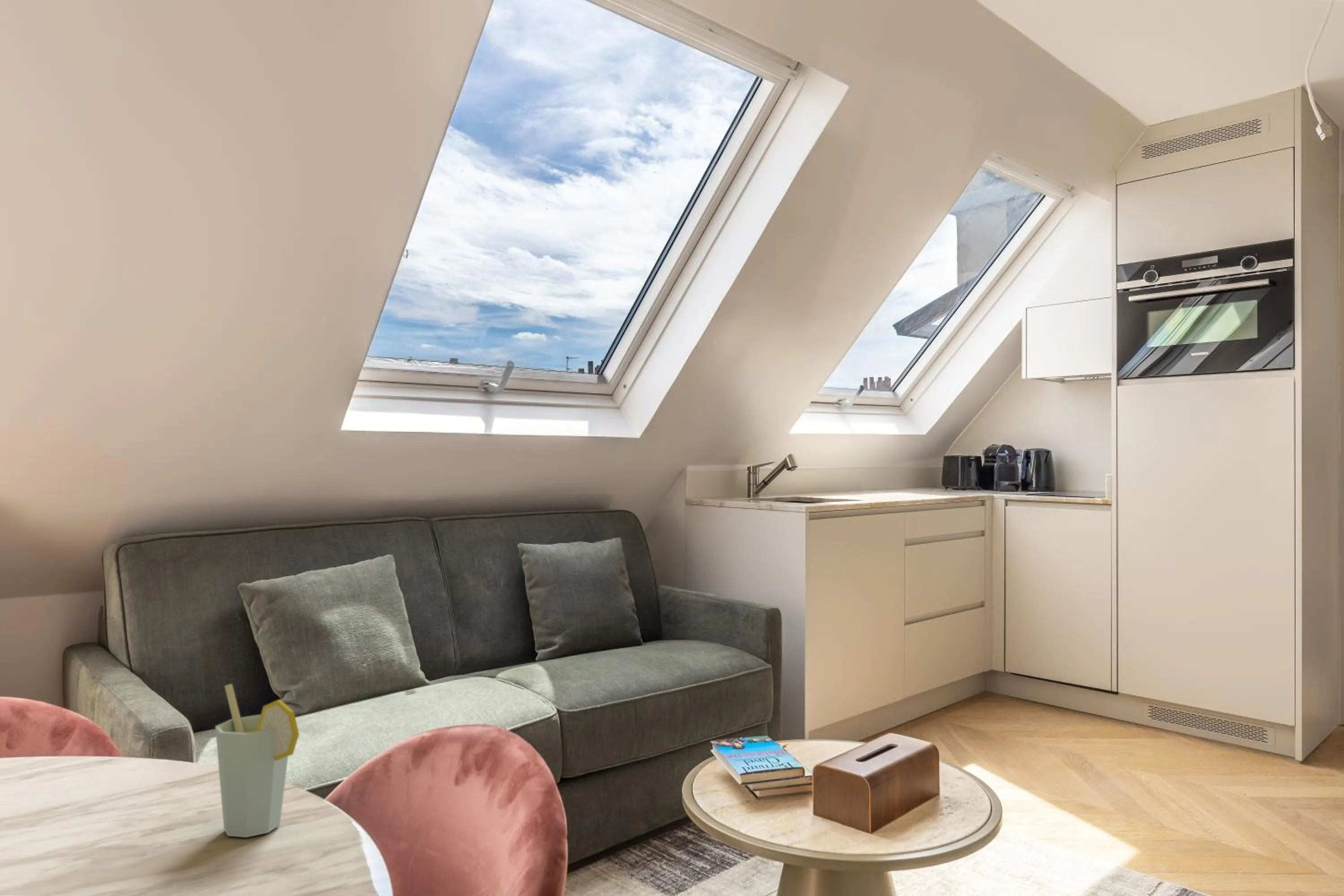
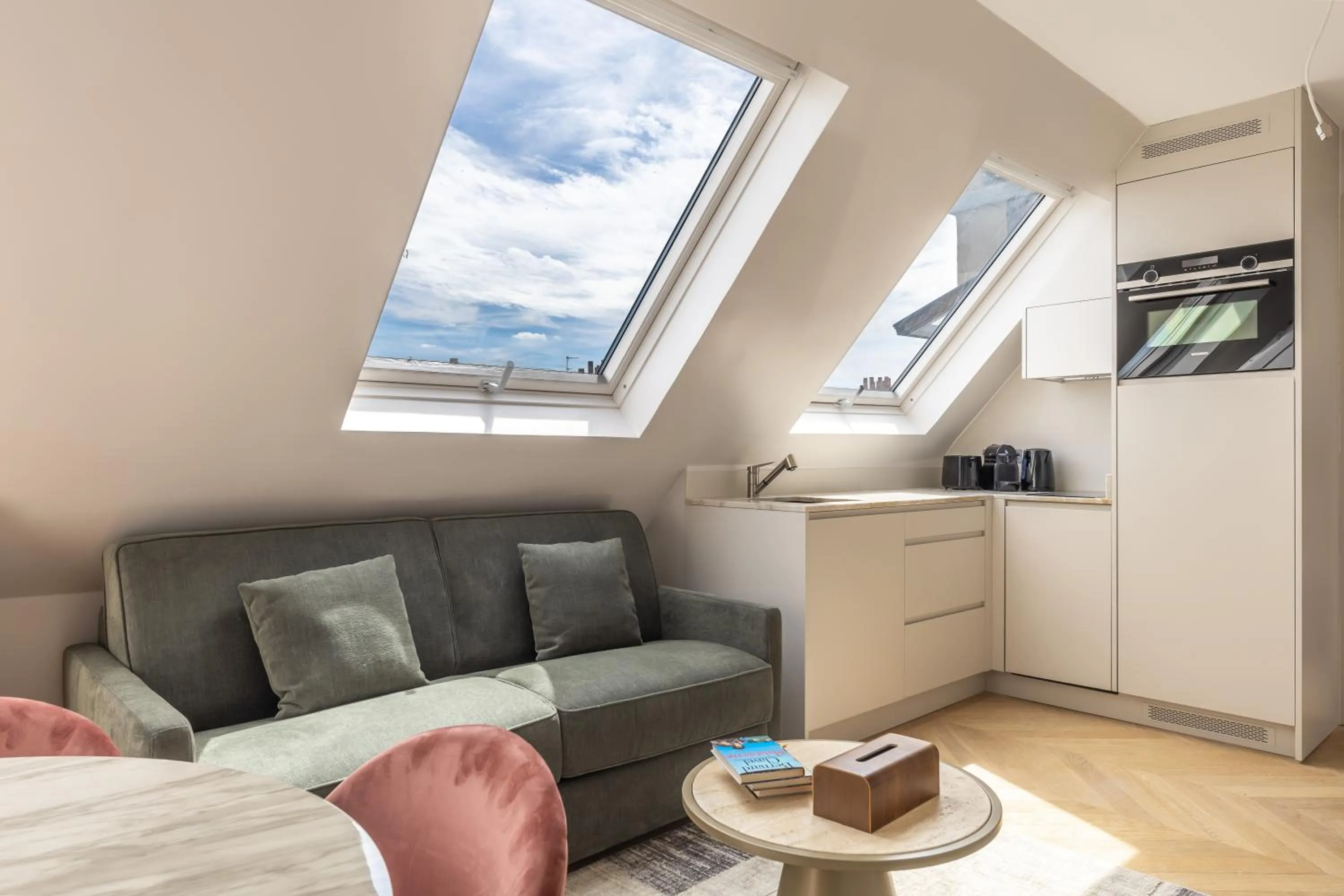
- cup (259, 759)
